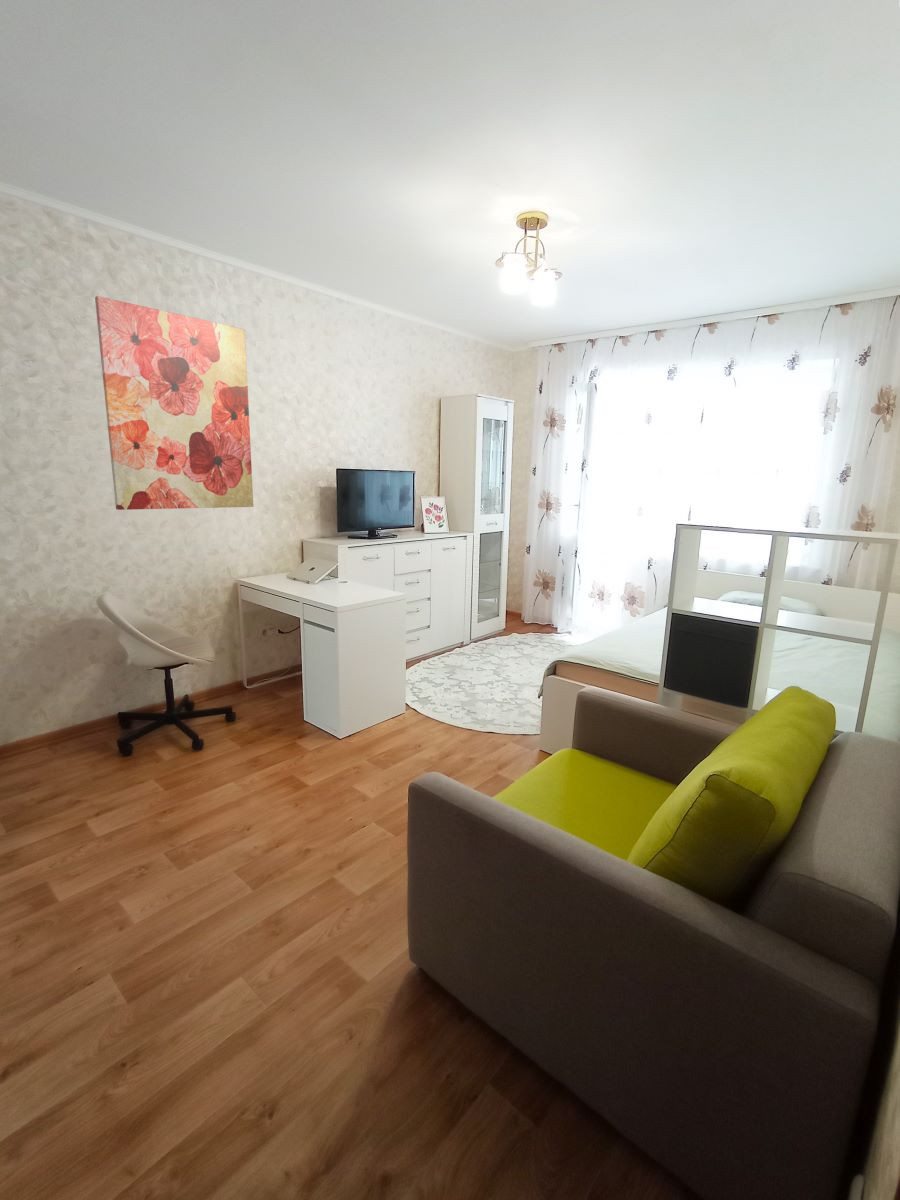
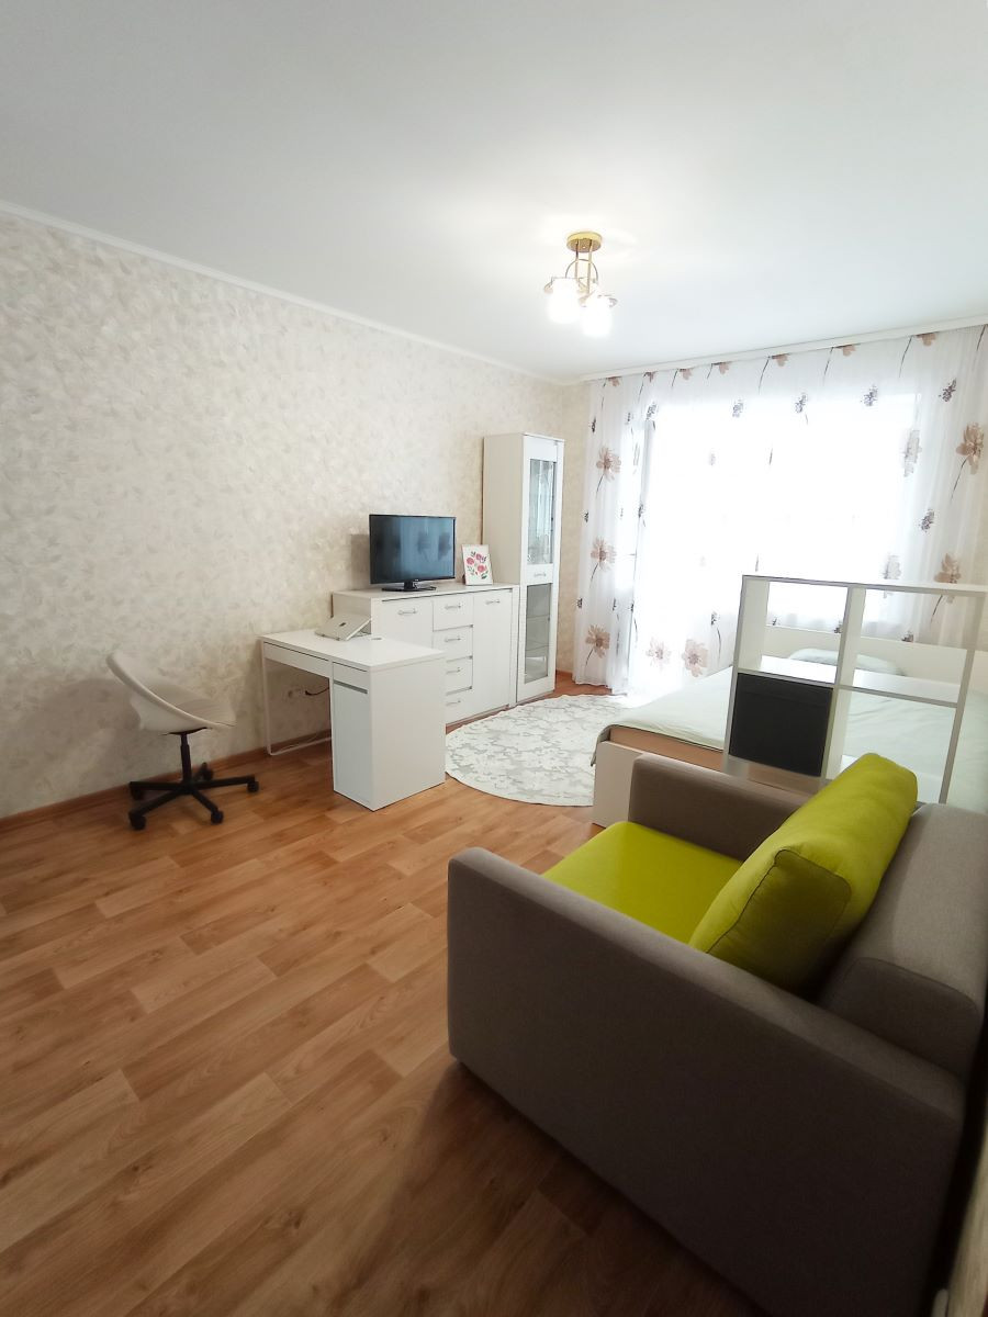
- wall art (183, 414)
